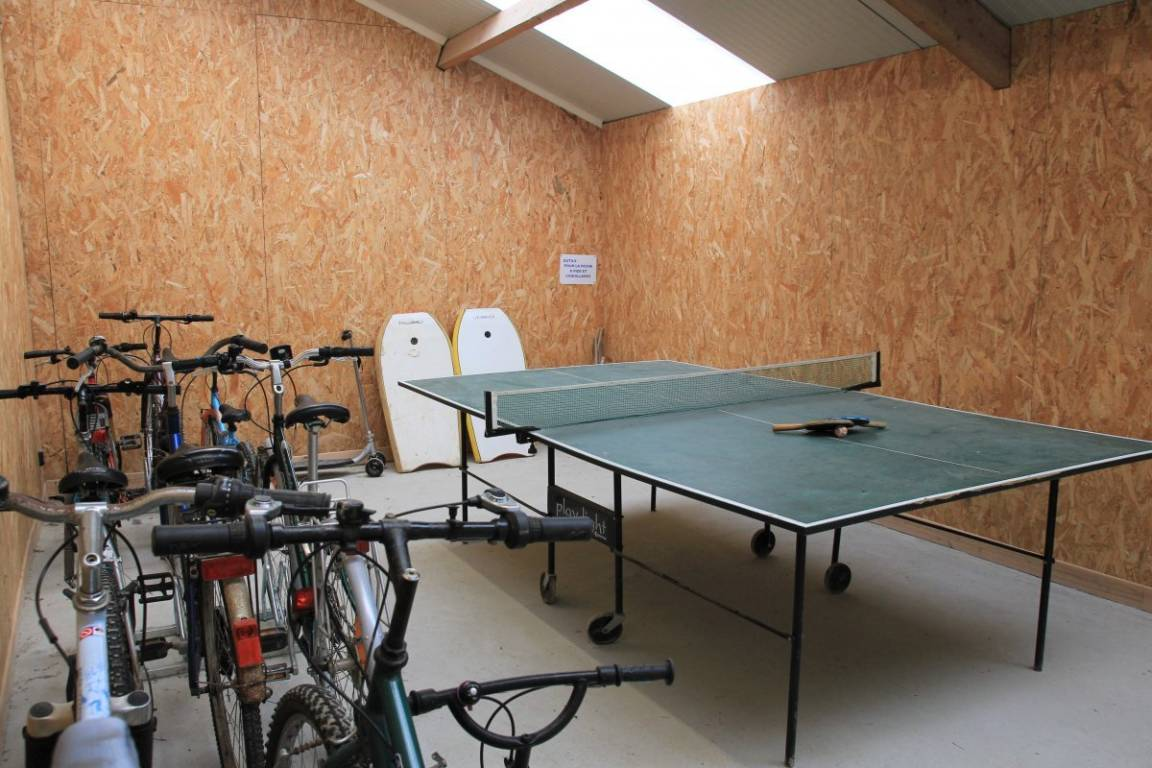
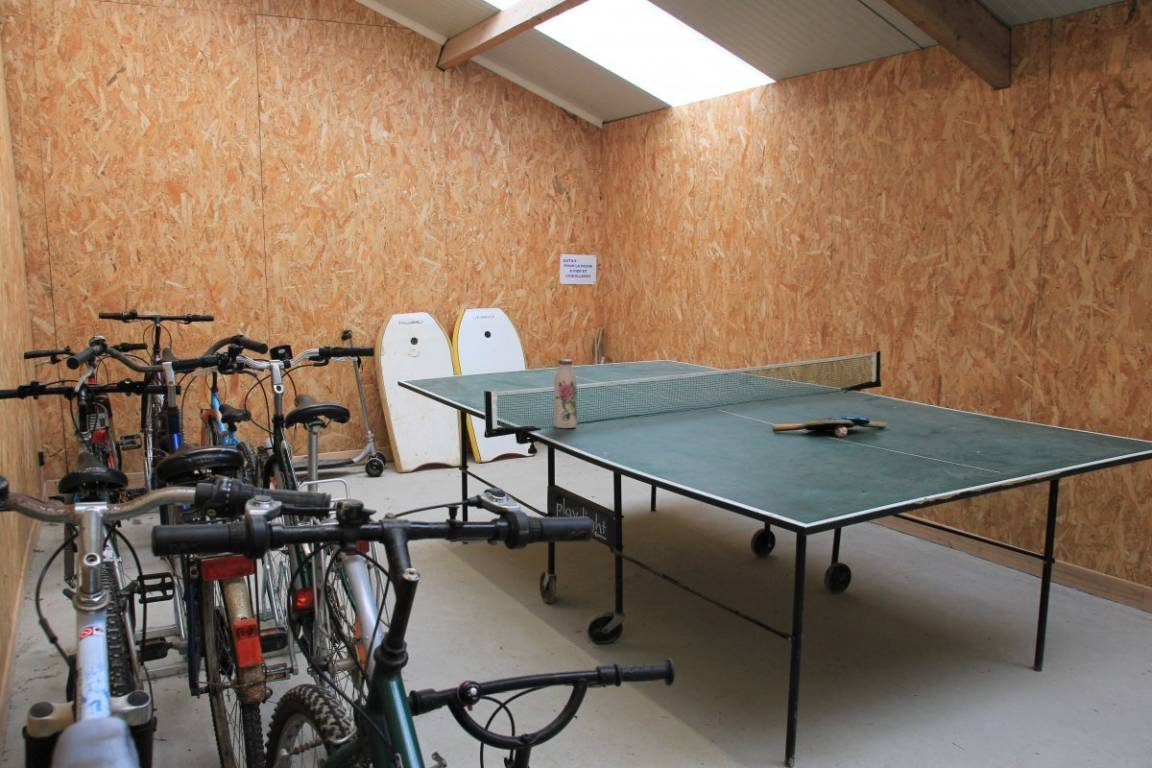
+ water bottle (565, 393)
